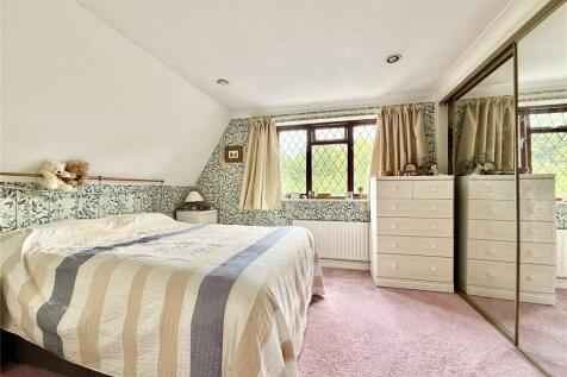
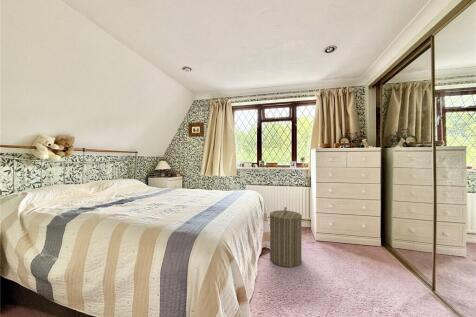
+ laundry hamper (285, 233)
